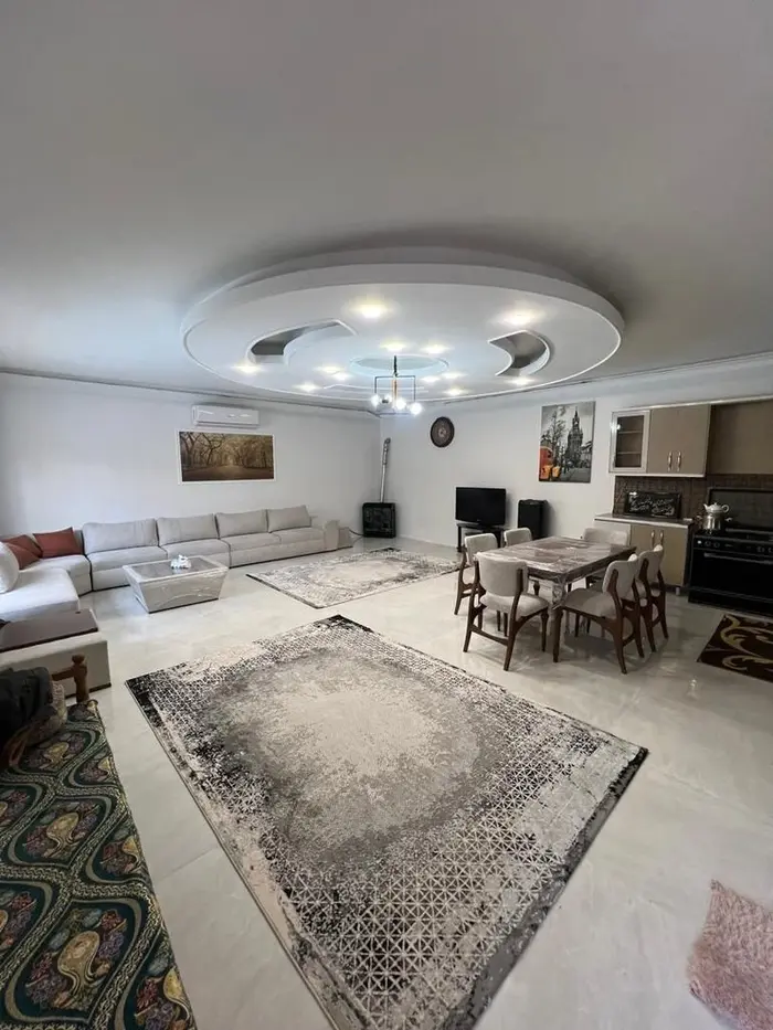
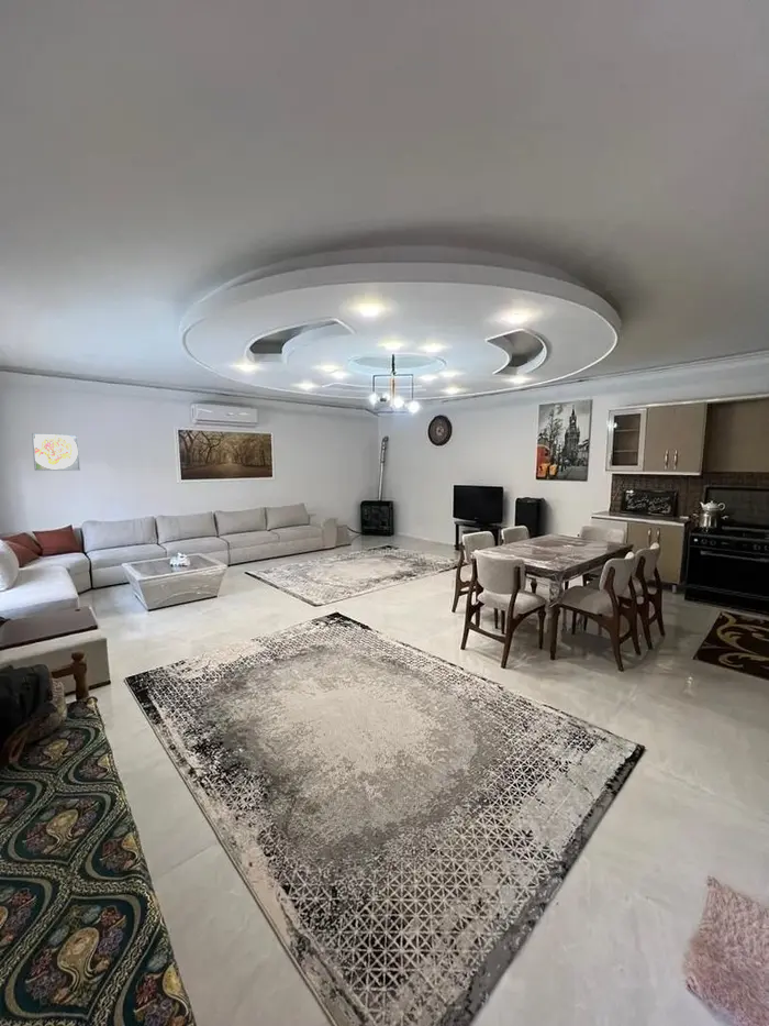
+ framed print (56, 452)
